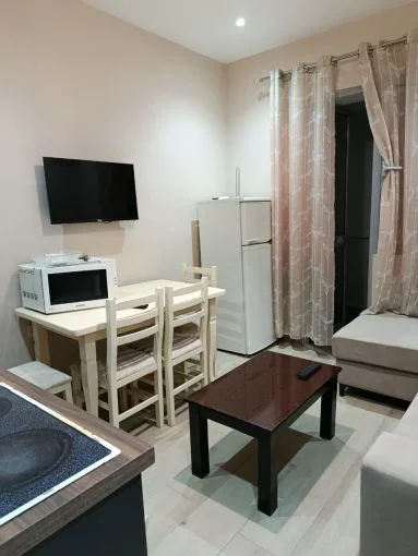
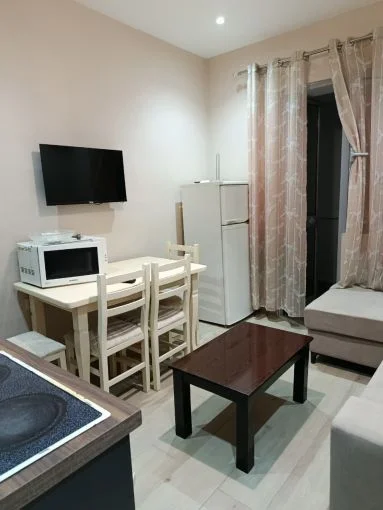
- remote control (309, 370)
